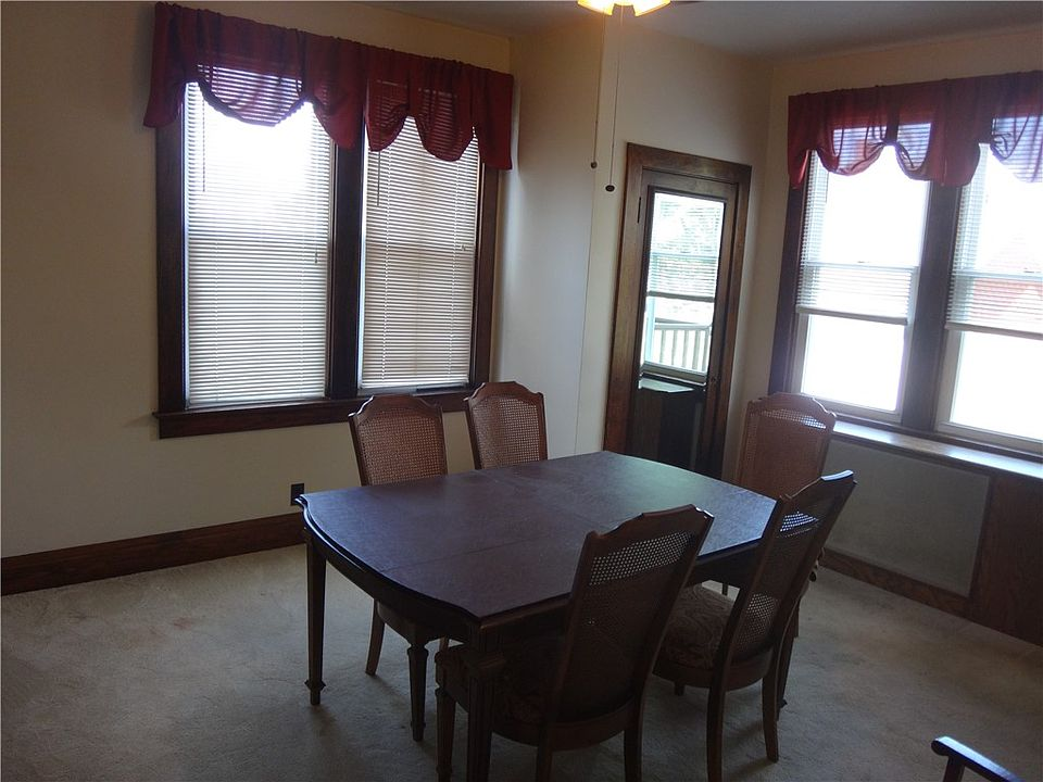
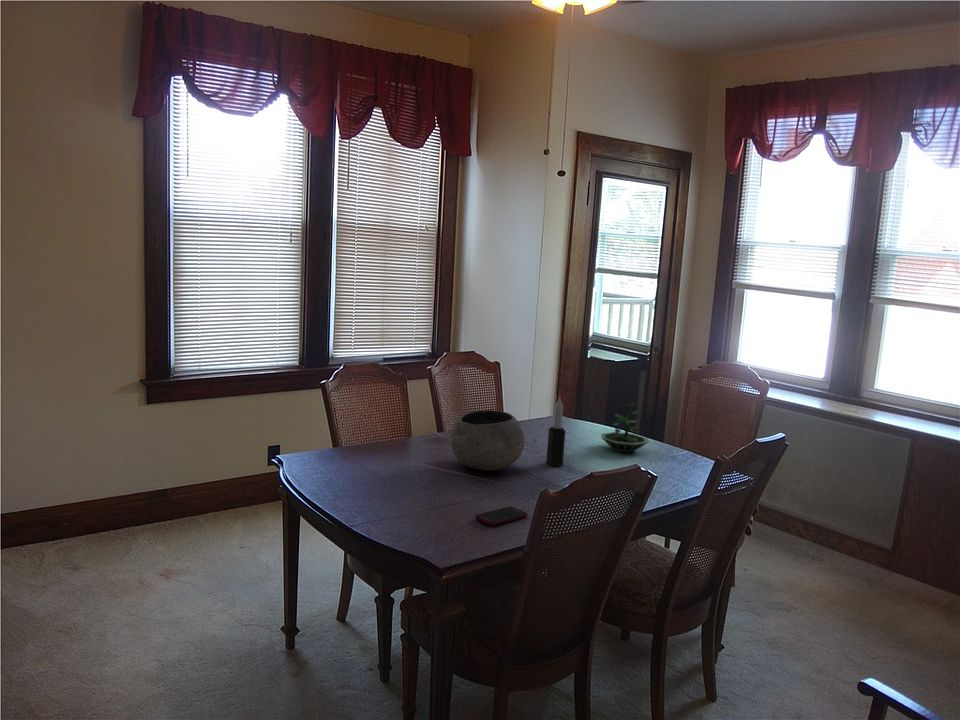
+ candle (557, 430)
+ terrarium (628, 412)
+ cell phone (501, 515)
+ bowl (487, 441)
